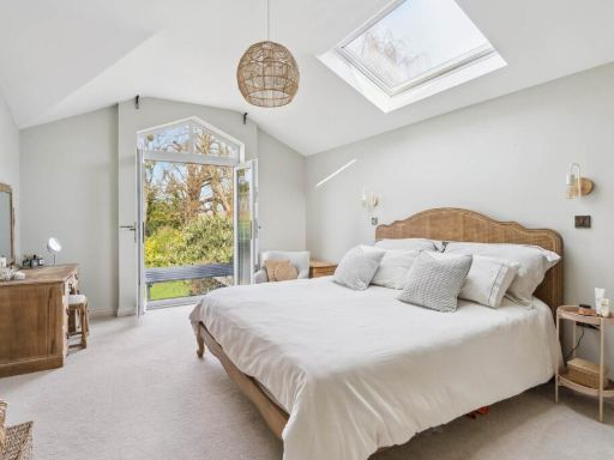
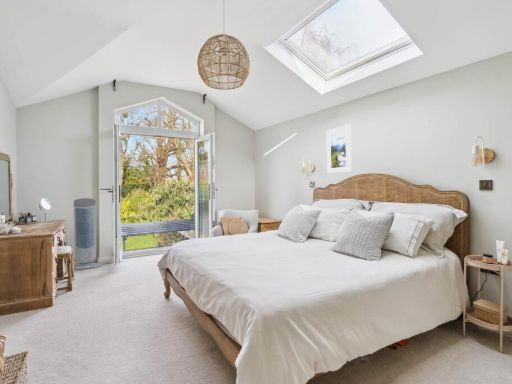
+ air purifier (85, 232)
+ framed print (338, 150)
